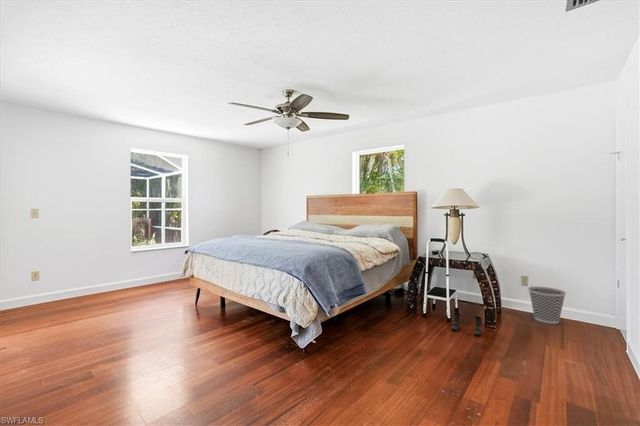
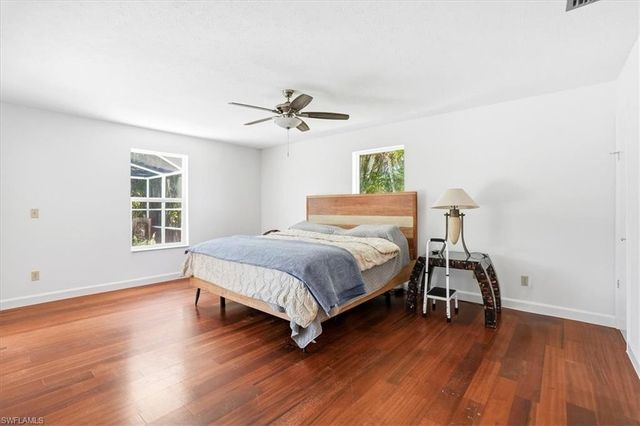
- boots (459, 323)
- wastebasket (546, 305)
